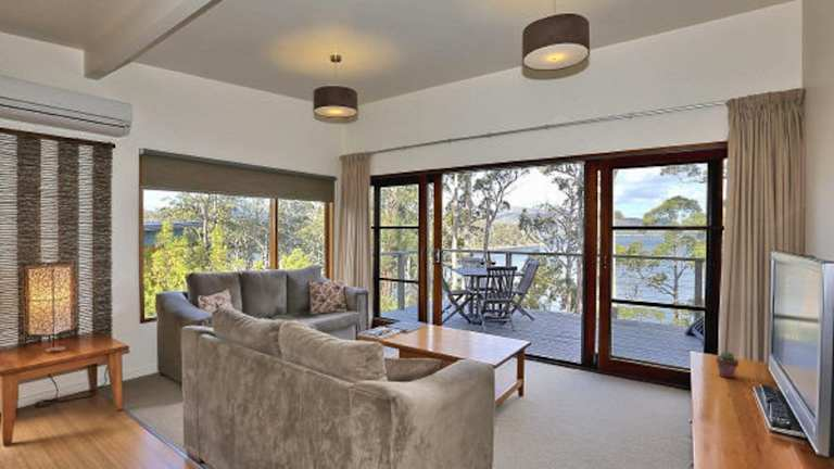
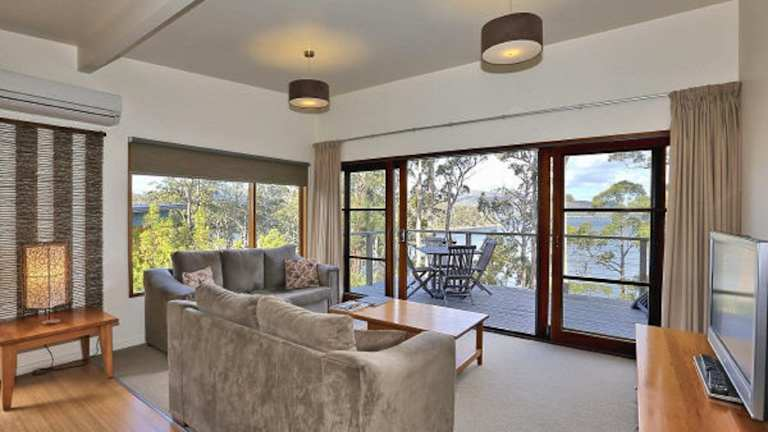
- potted succulent (726, 364)
